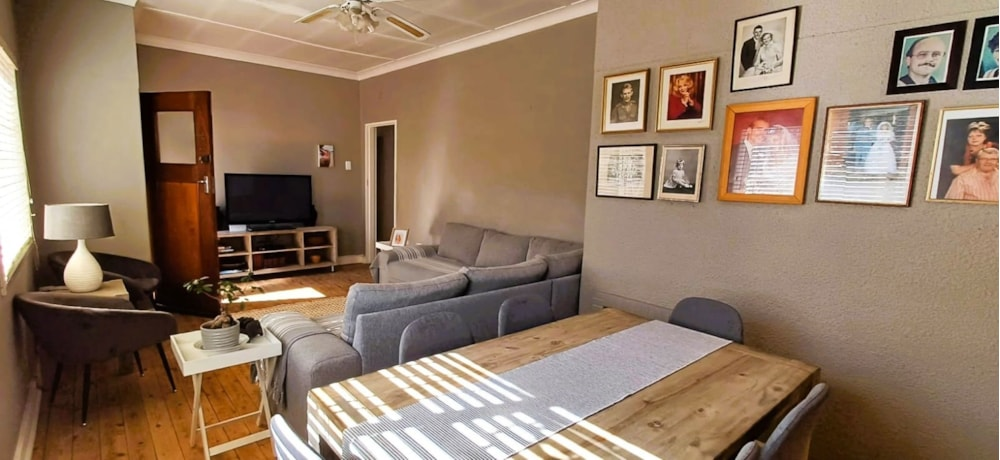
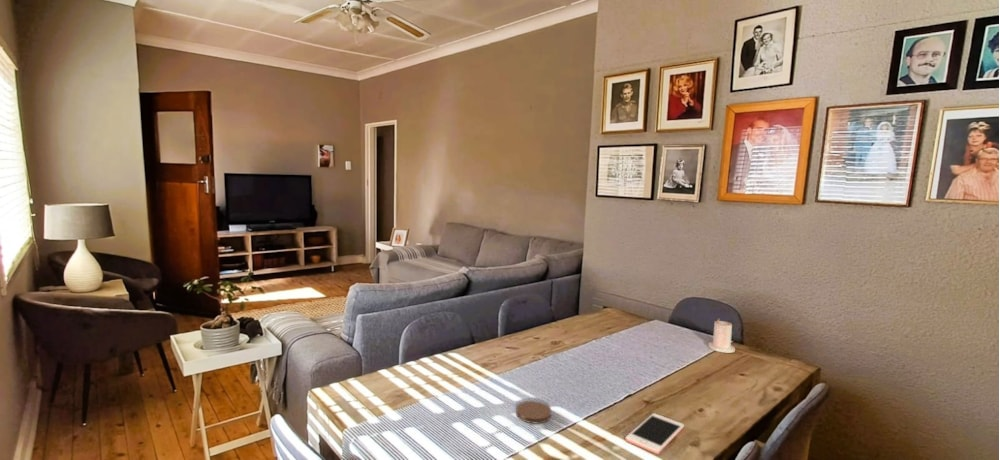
+ coaster (533, 411)
+ candle (722, 333)
+ cell phone (655, 432)
